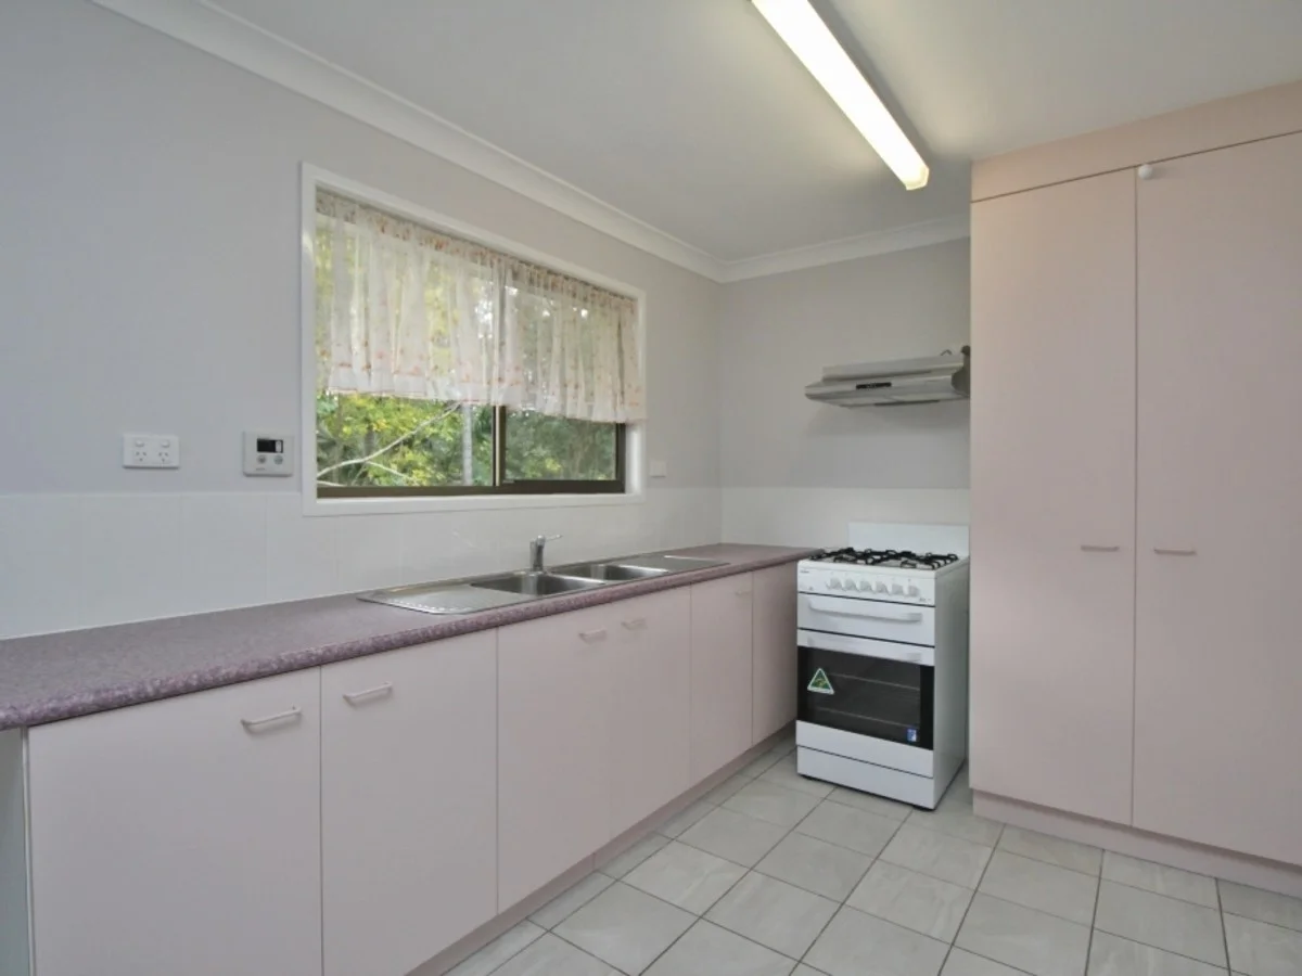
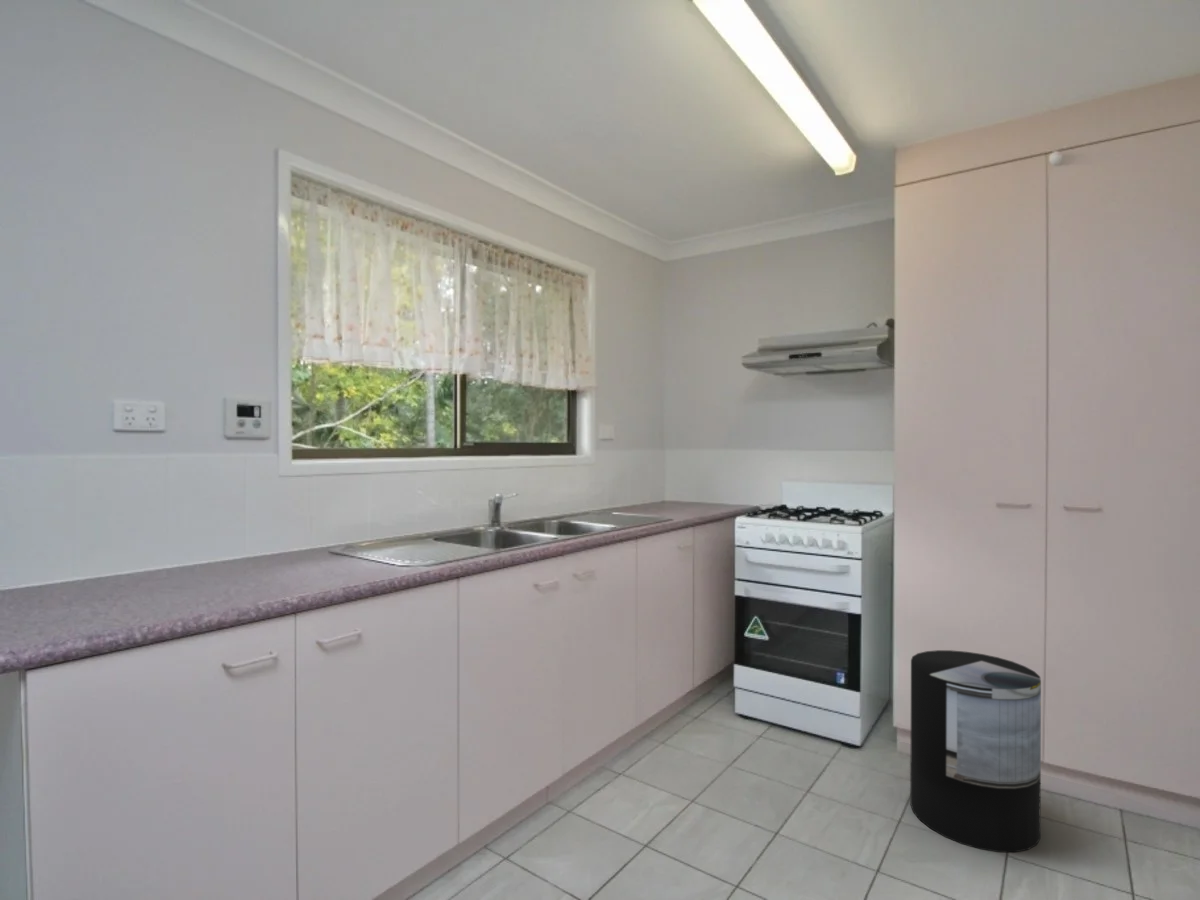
+ trash can (972, 742)
